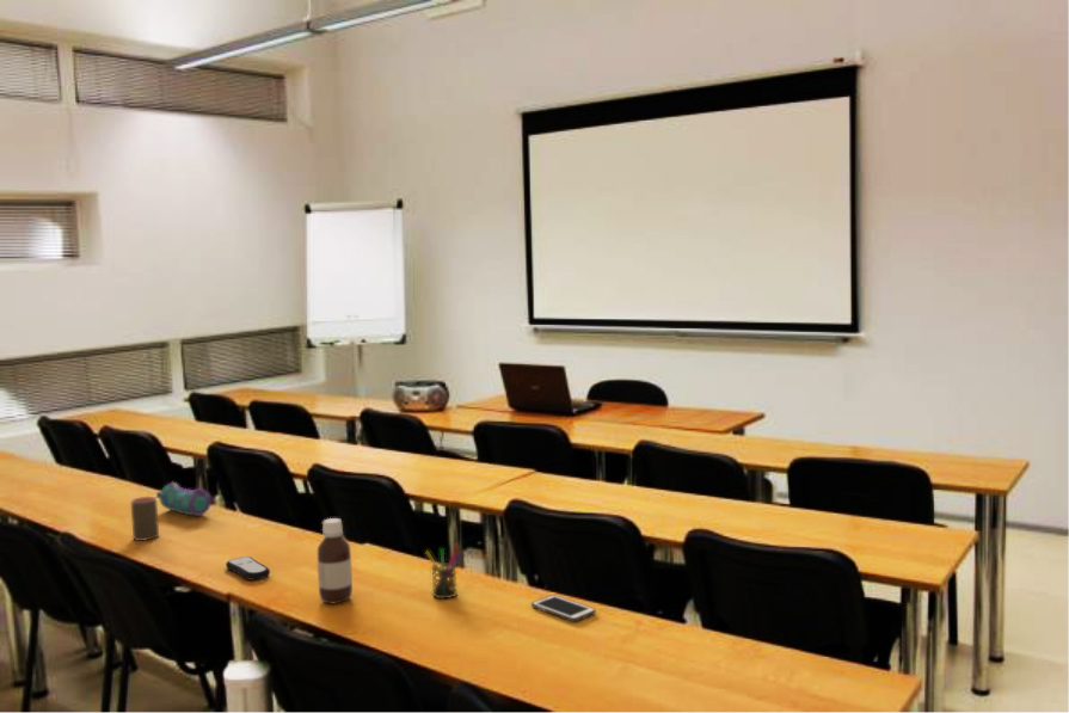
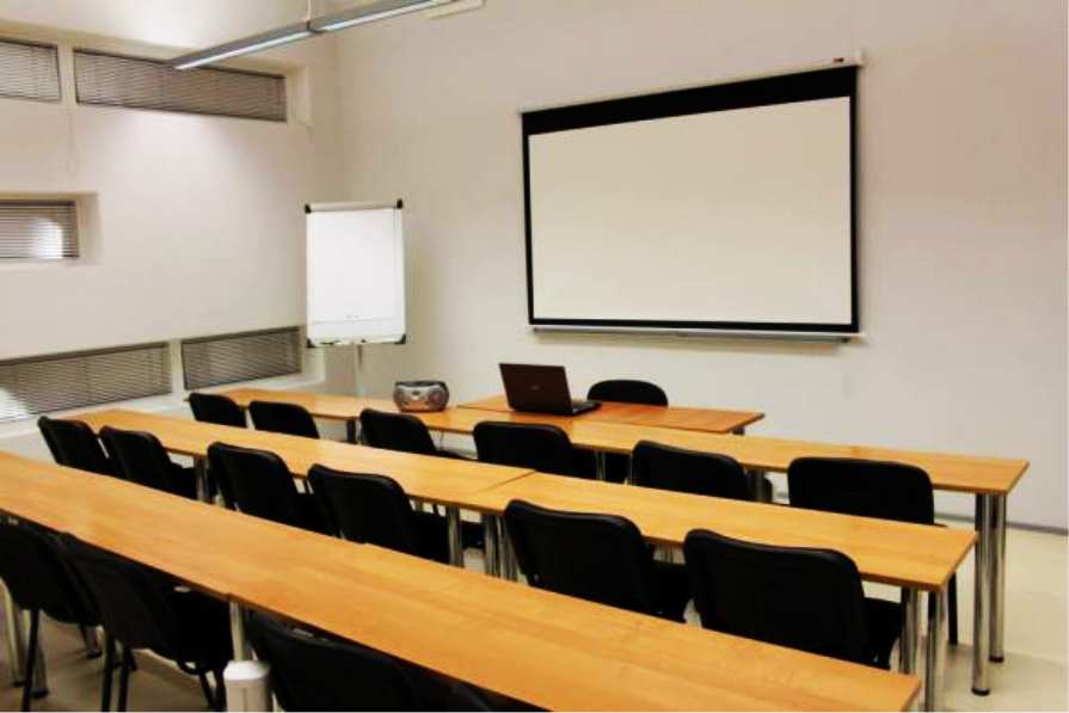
- cup (145, 518)
- pencil case (184, 498)
- bottle (333, 560)
- pen holder (444, 568)
- cell phone (563, 608)
- remote control (248, 567)
